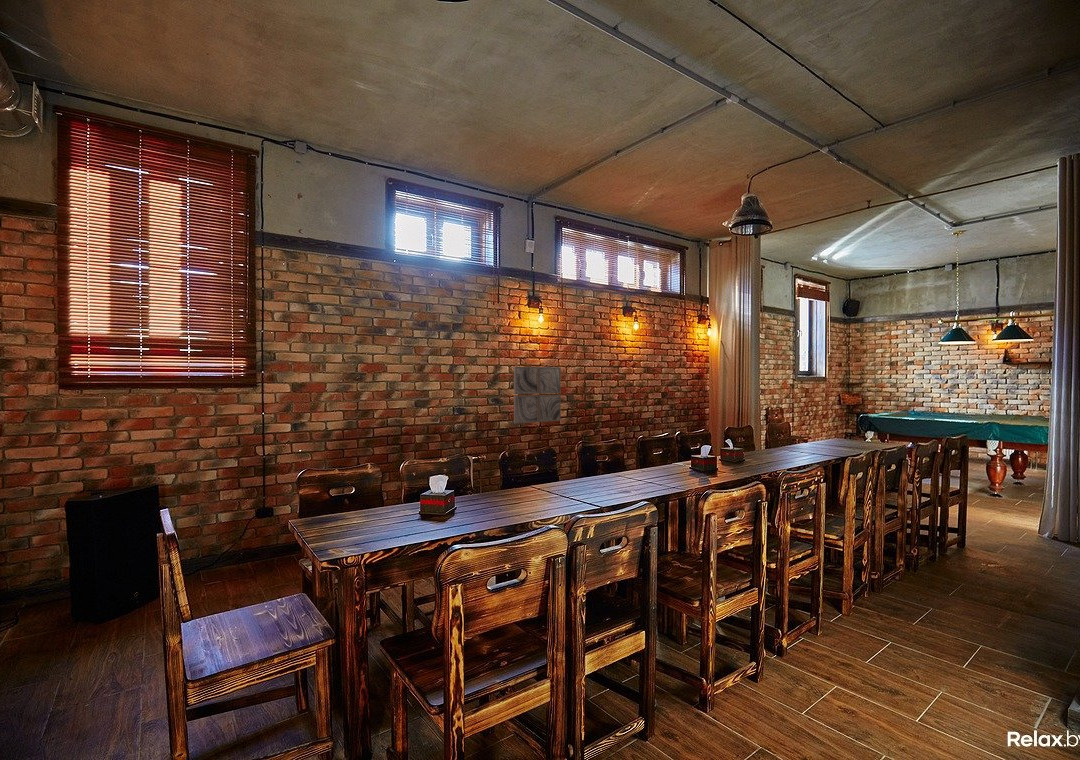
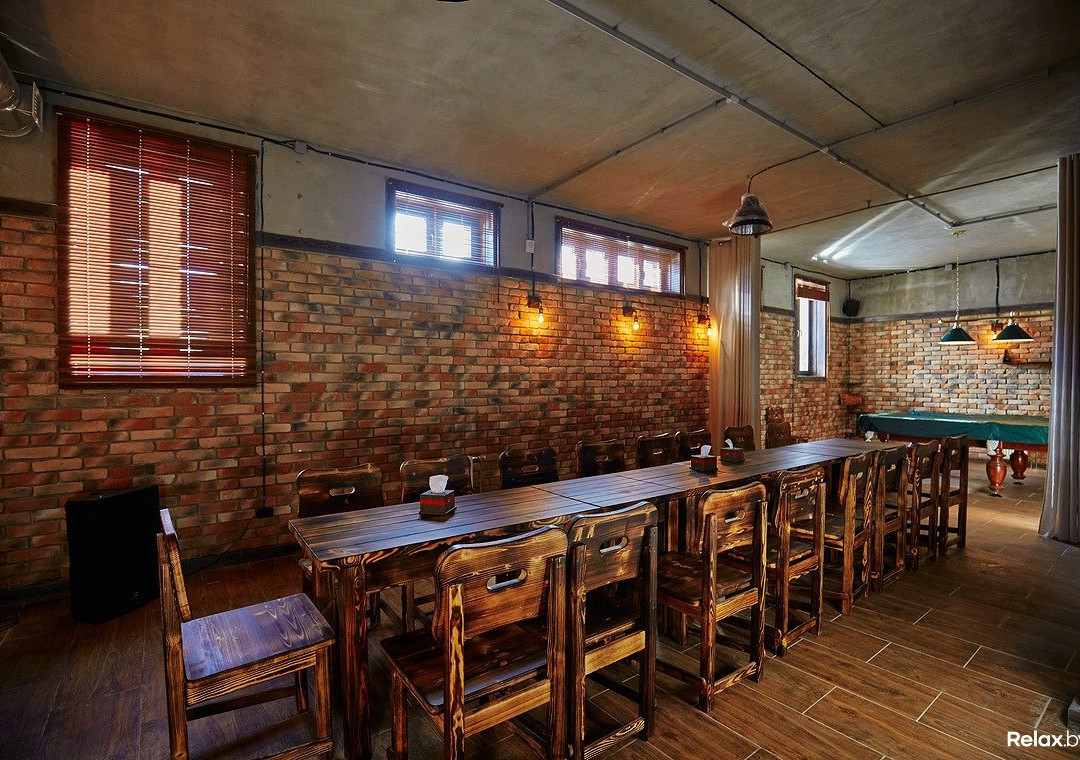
- wall art (538, 393)
